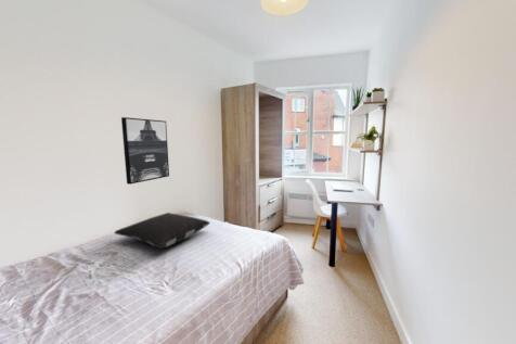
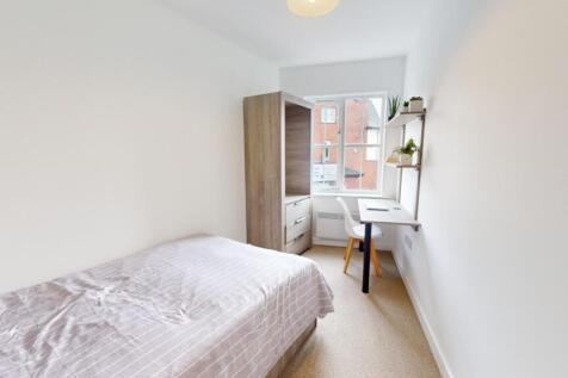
- wall art (147, 150)
- pillow (165, 227)
